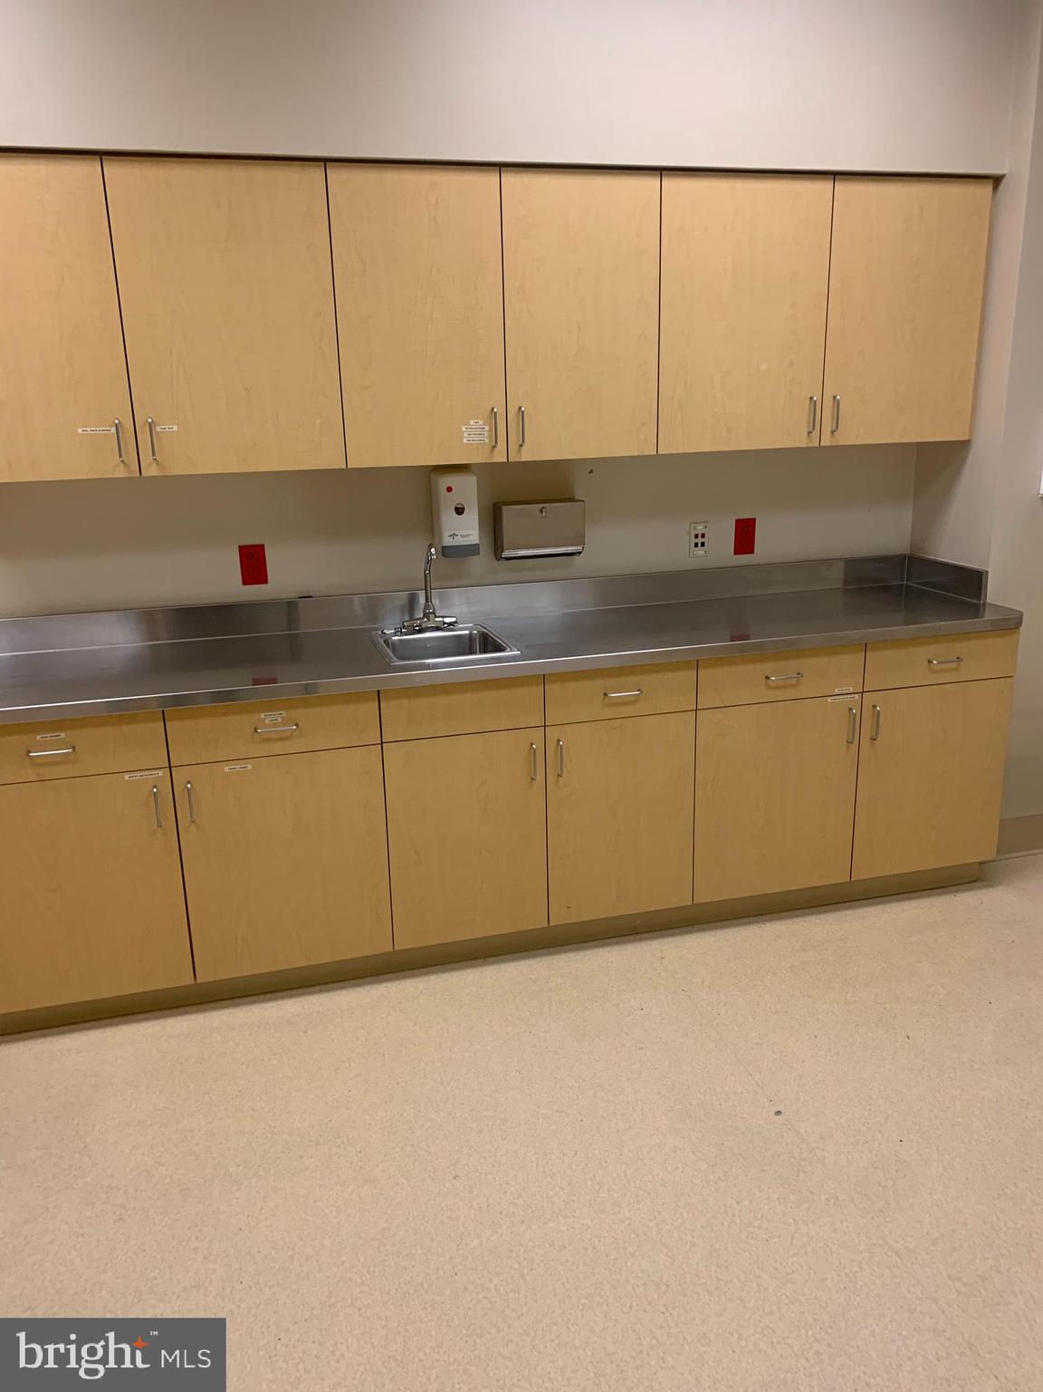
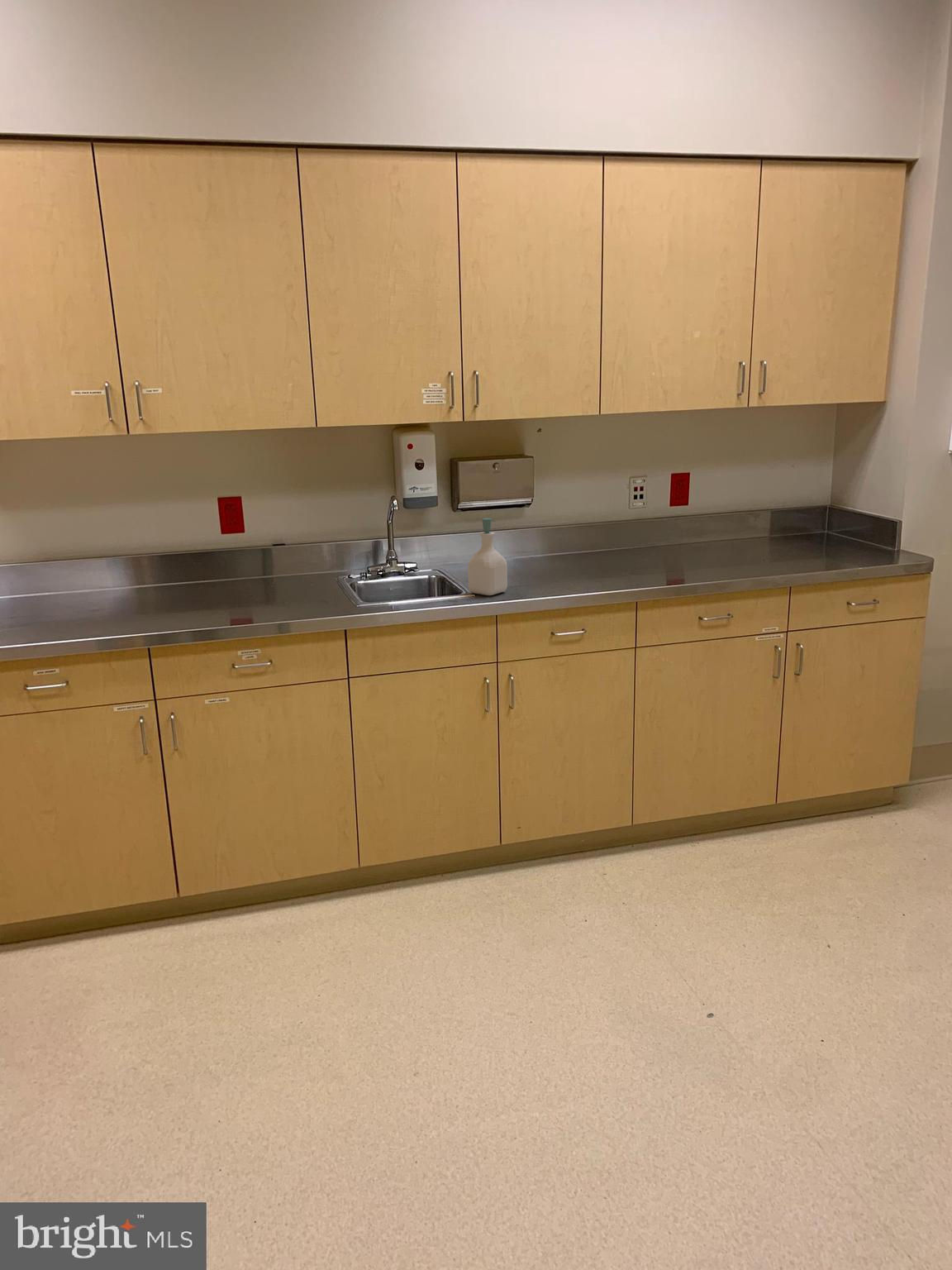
+ soap bottle (487, 556)
